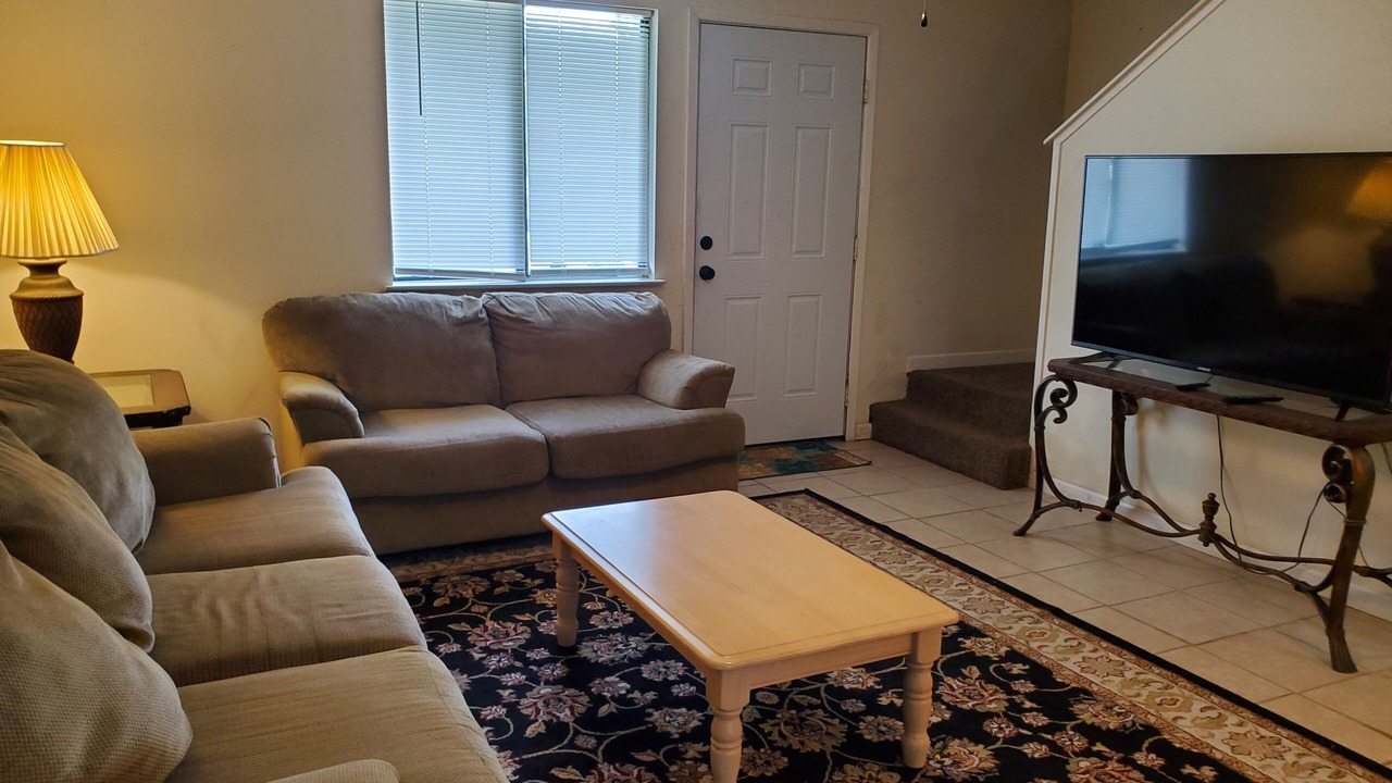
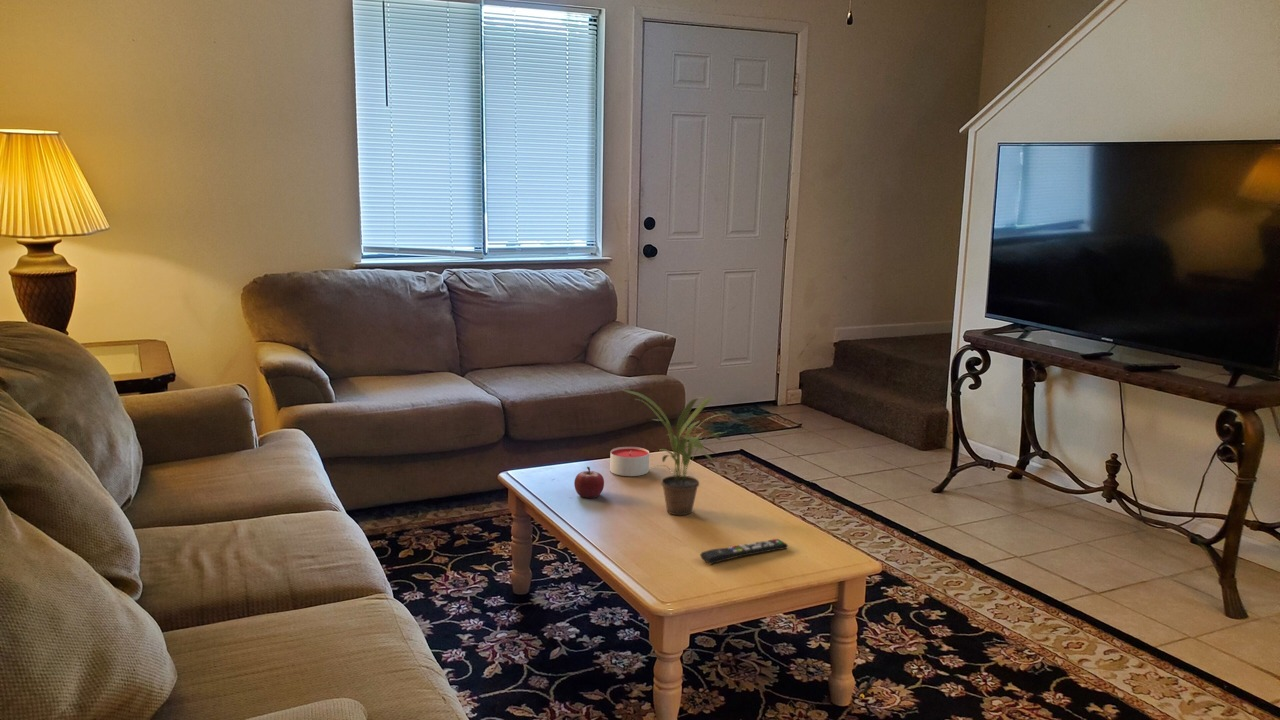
+ candle (629, 460)
+ remote control (744, 550)
+ fruit (589, 481)
+ potted plant (673, 450)
